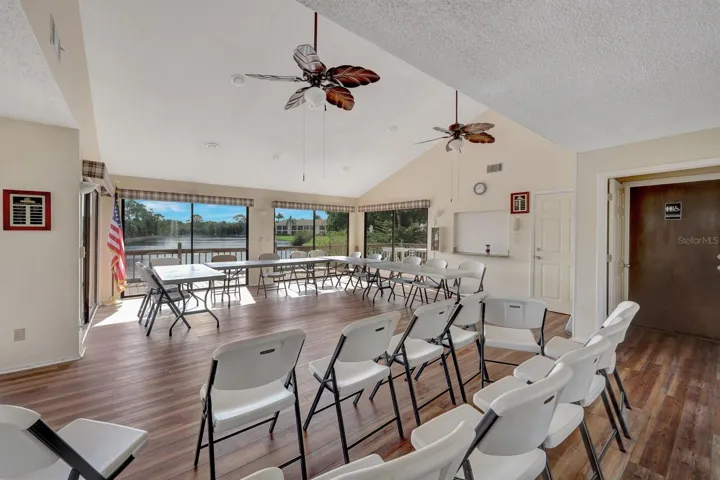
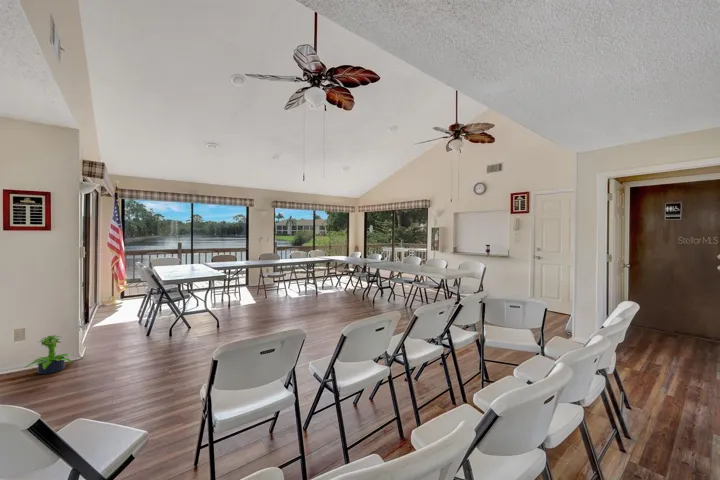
+ potted plant (50, 352)
